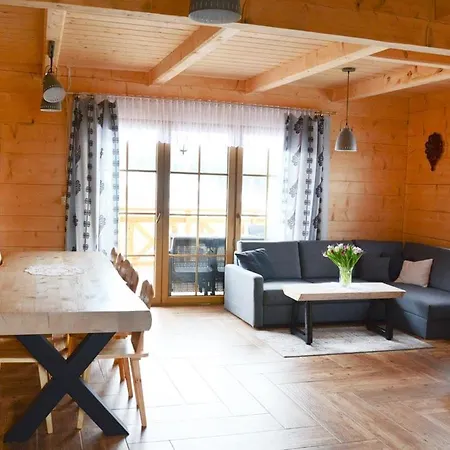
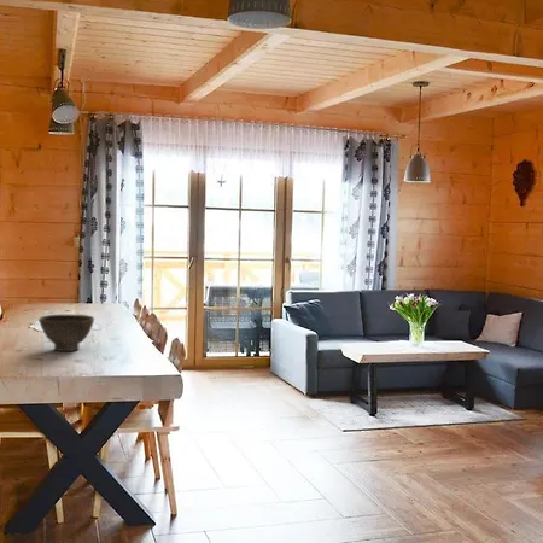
+ bowl (66, 333)
